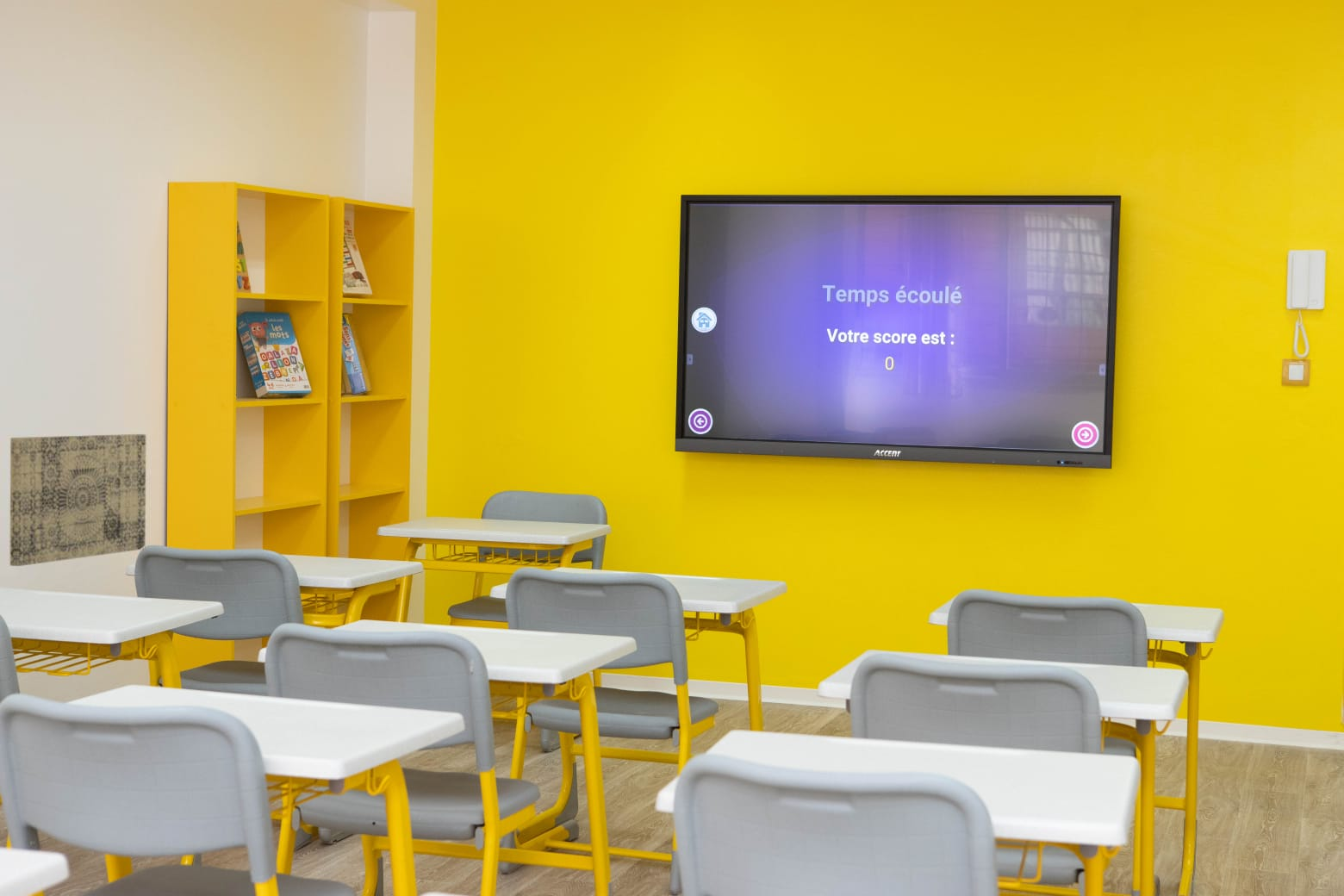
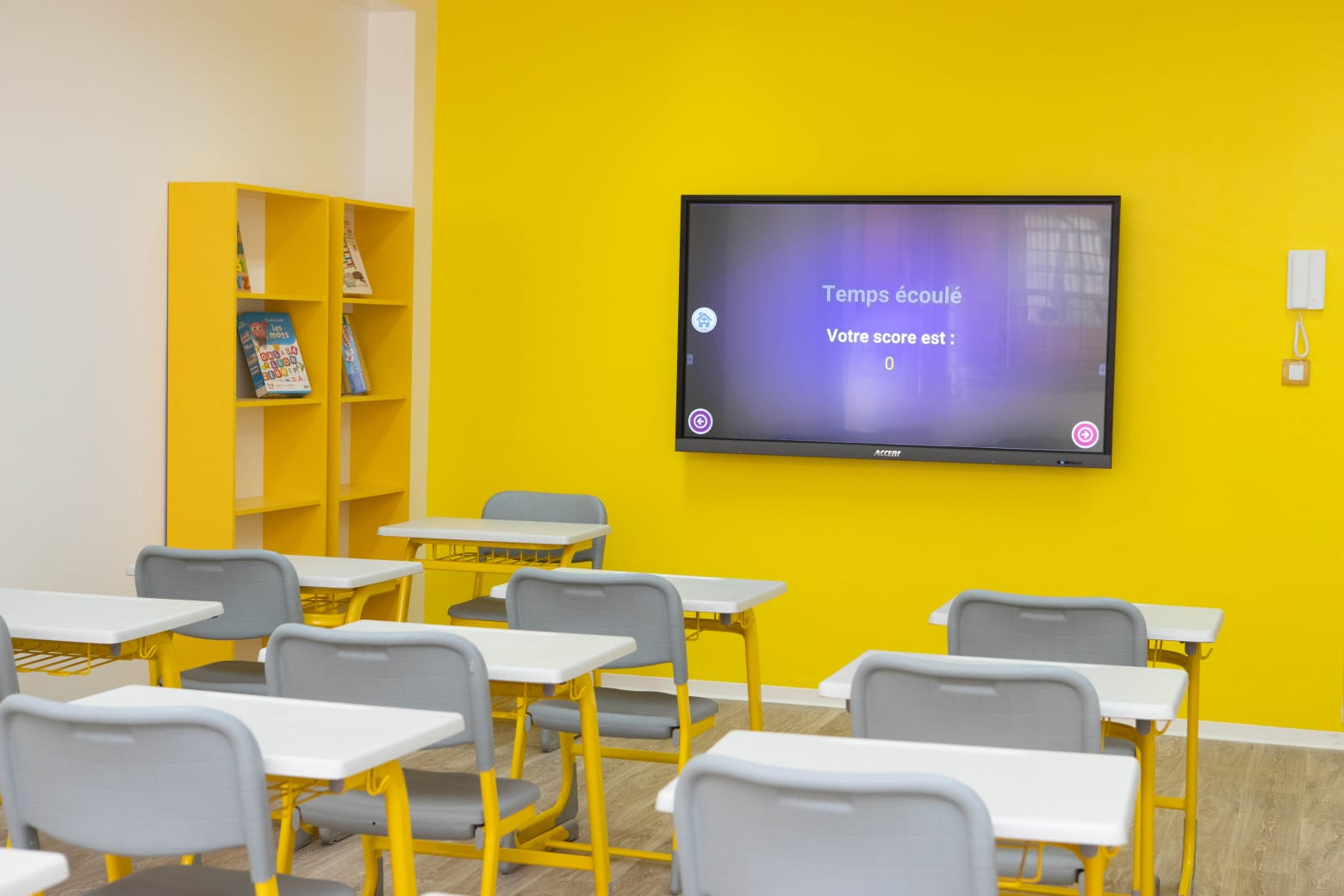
- wall art (81, 496)
